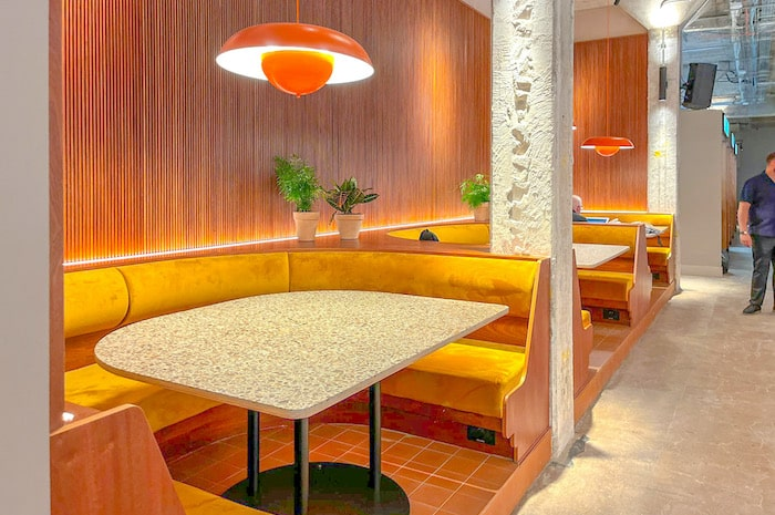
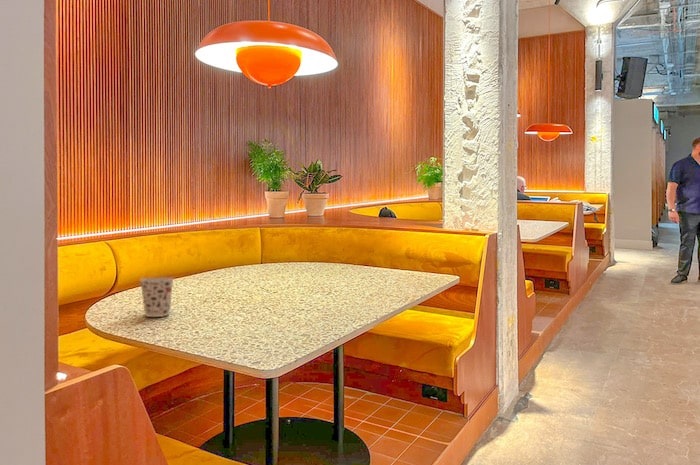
+ cup (157, 296)
